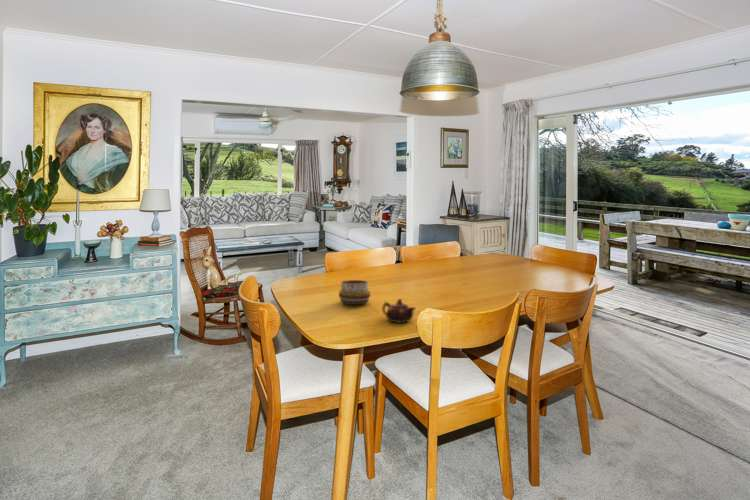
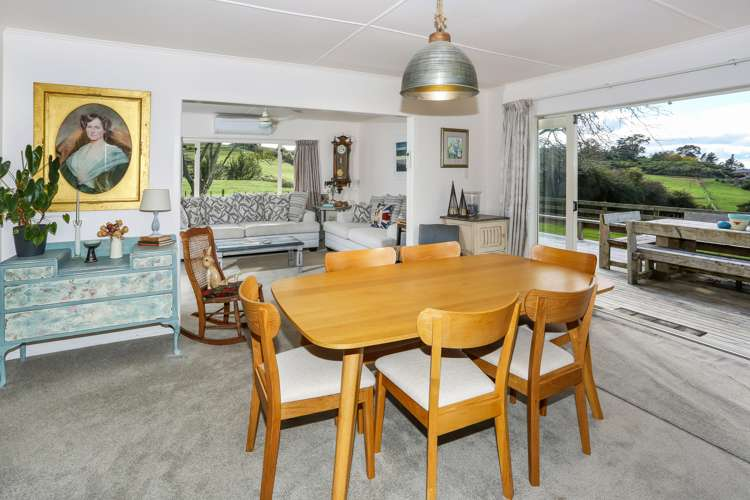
- teapot (398, 309)
- decorative bowl (354, 292)
